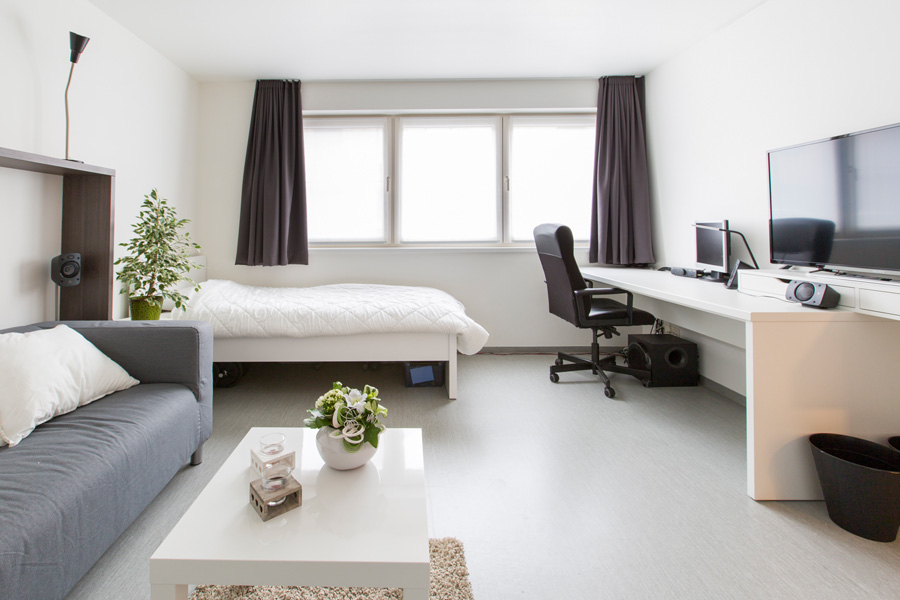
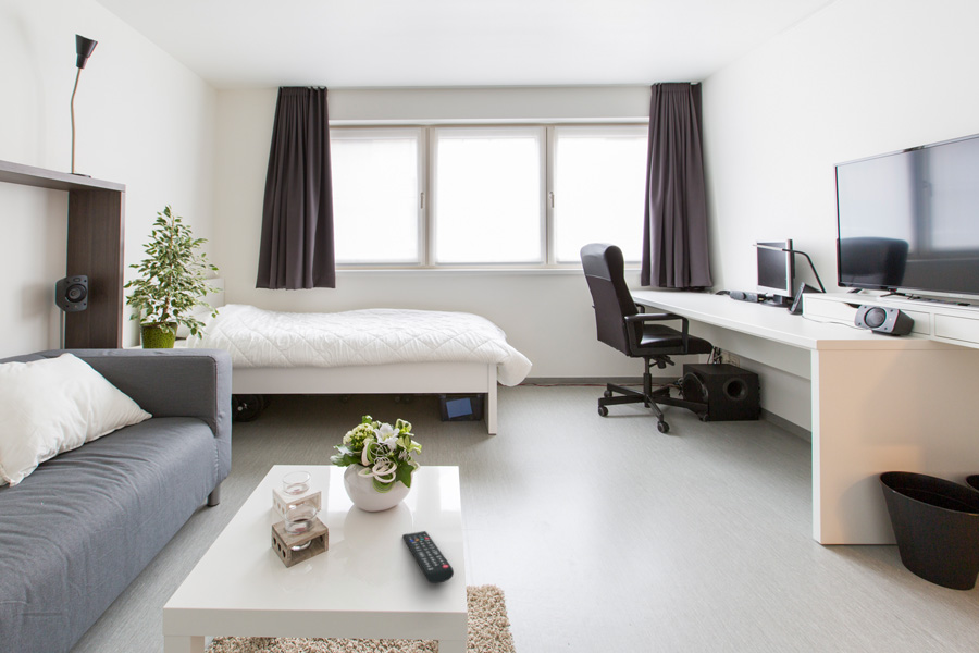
+ remote control (425, 554)
